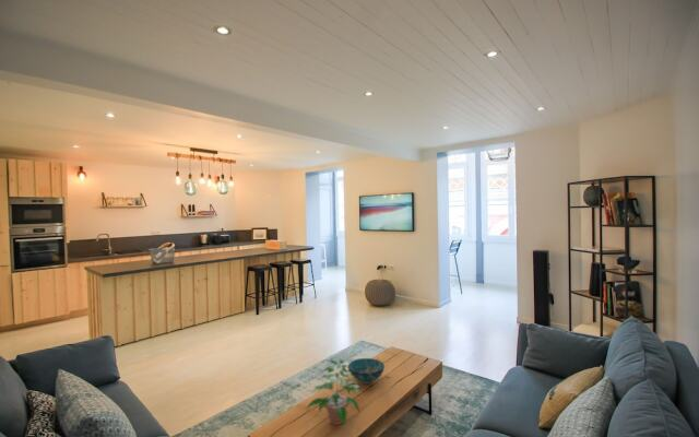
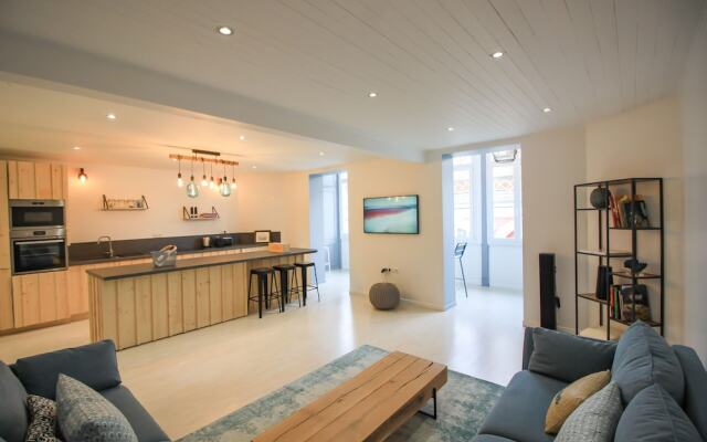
- potted plant (334, 392)
- decorative bowl (366, 373)
